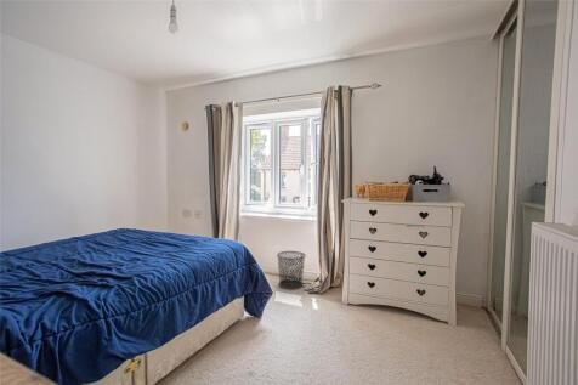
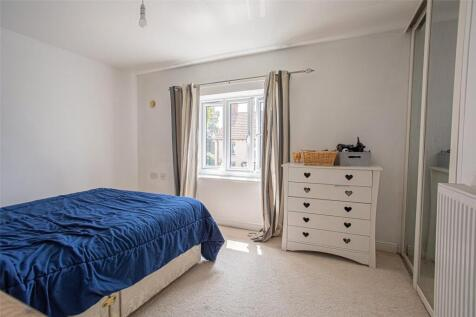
- waste bin (290, 268)
